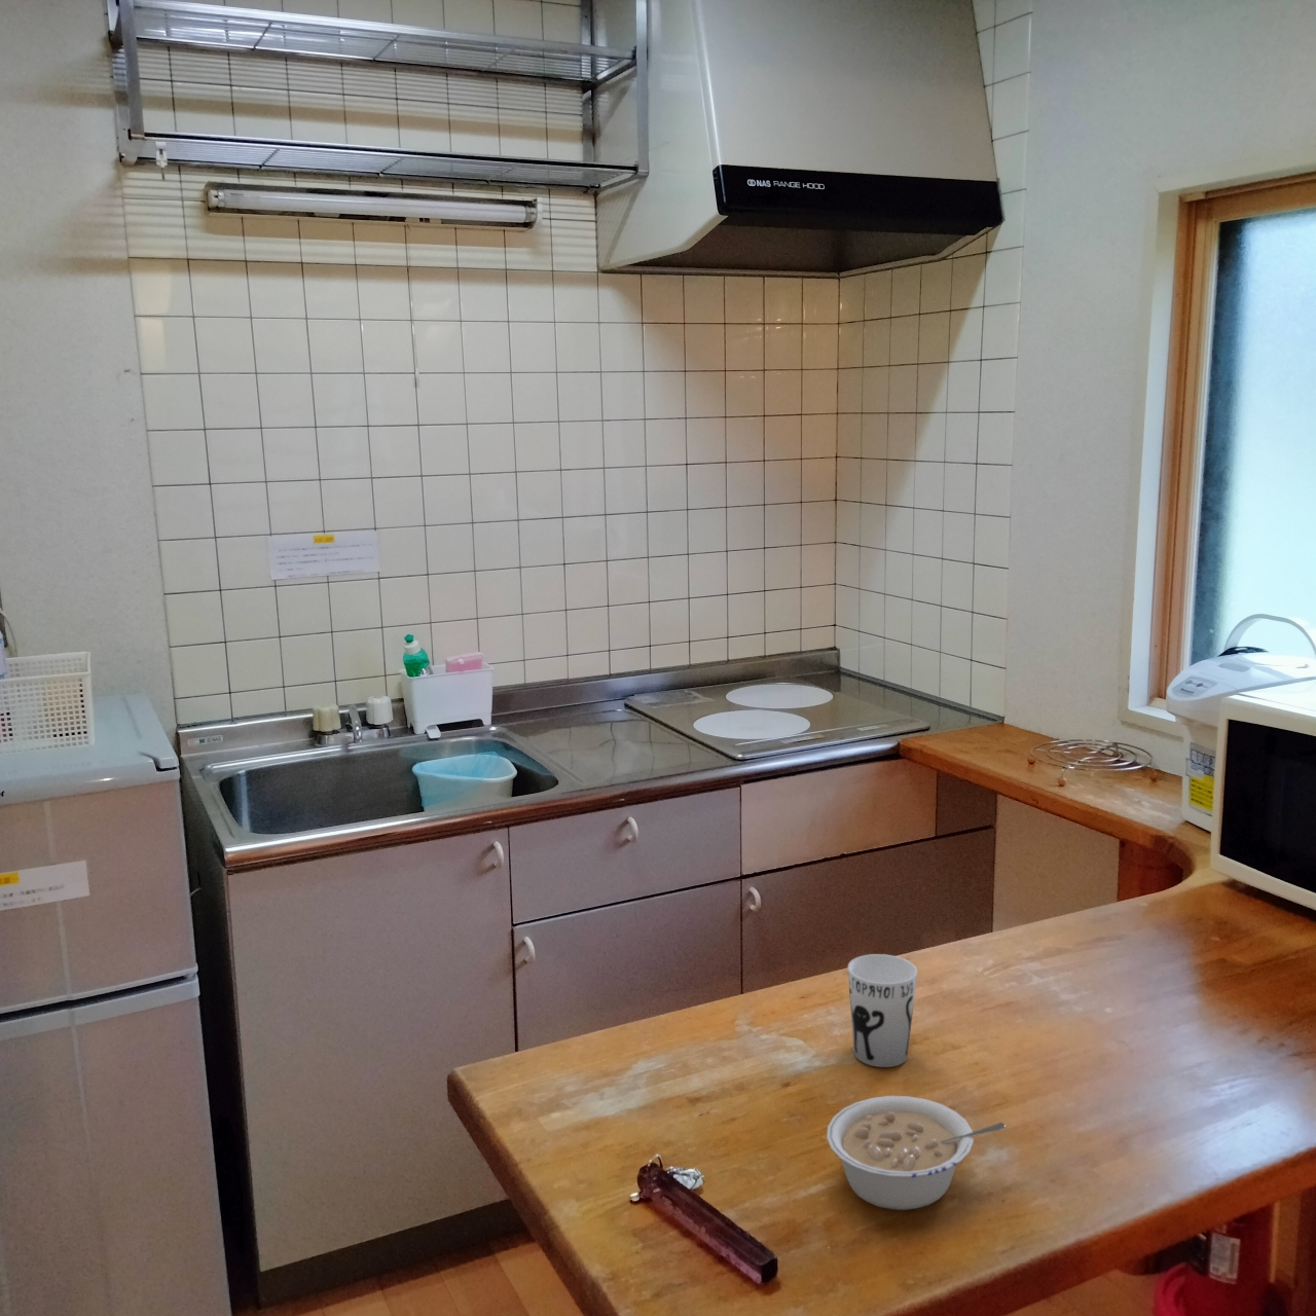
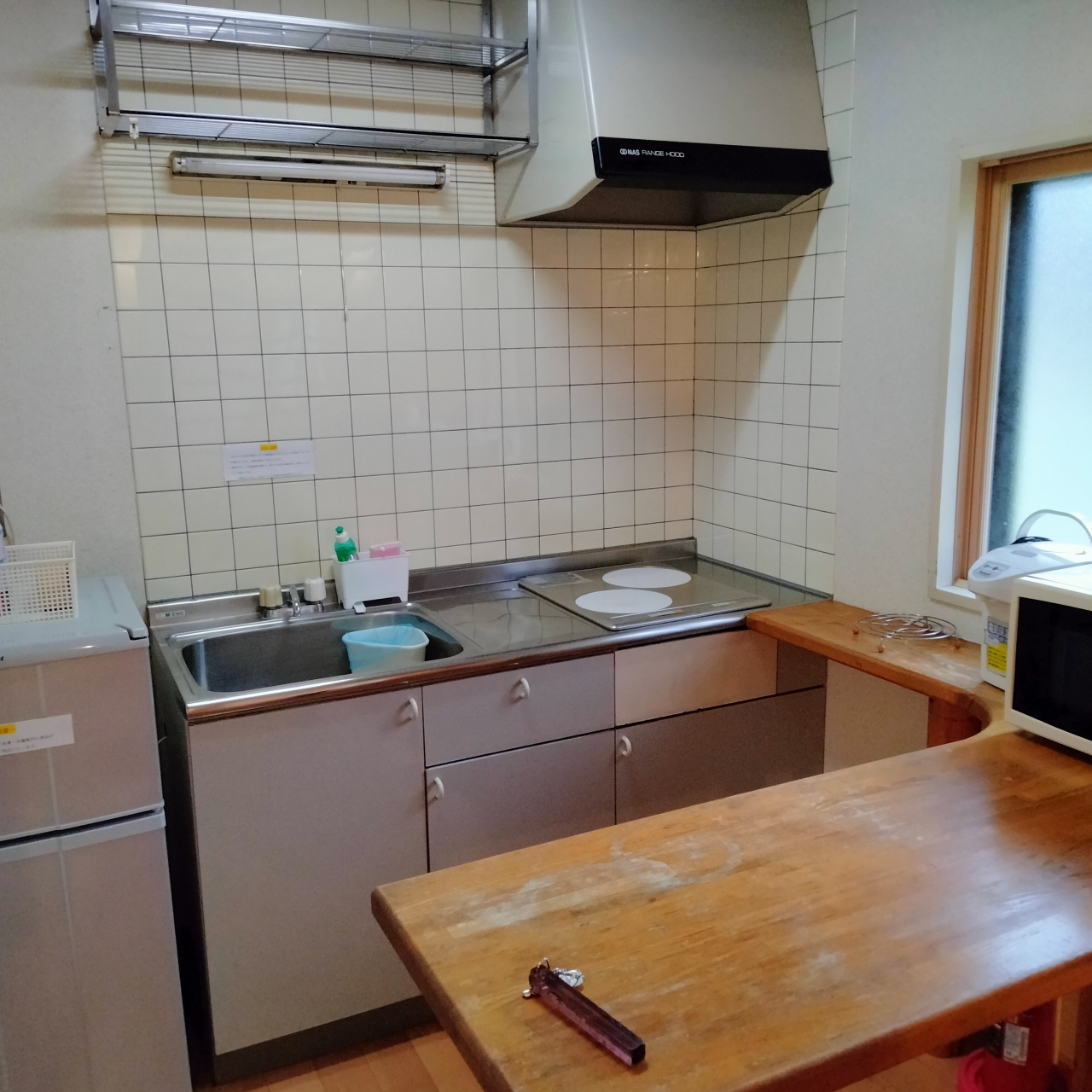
- legume (904, 1150)
- cup (881, 1011)
